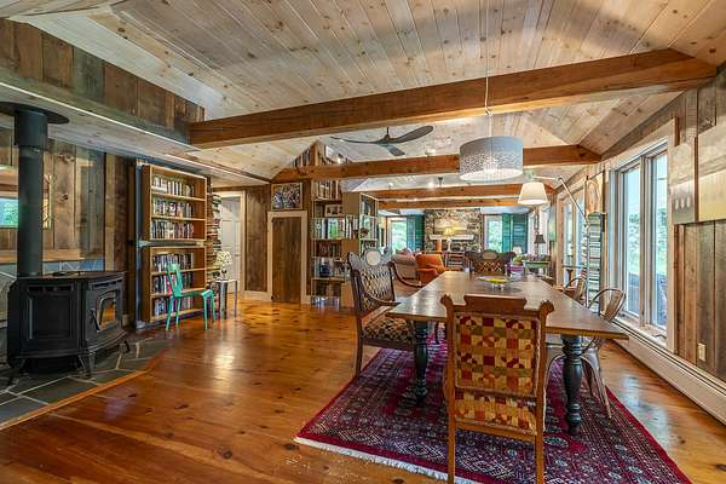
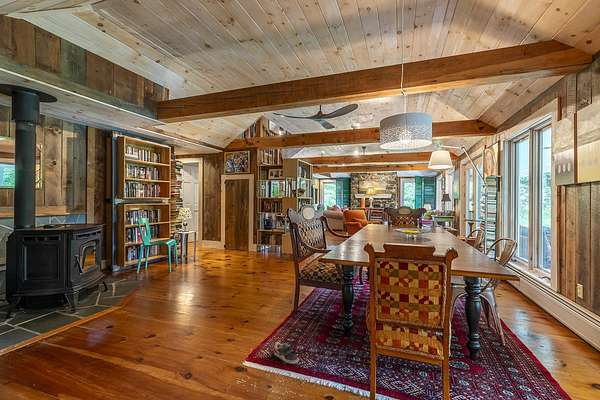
+ sneaker (285, 351)
